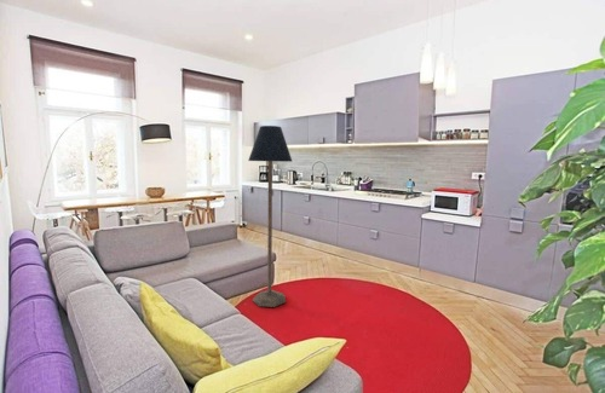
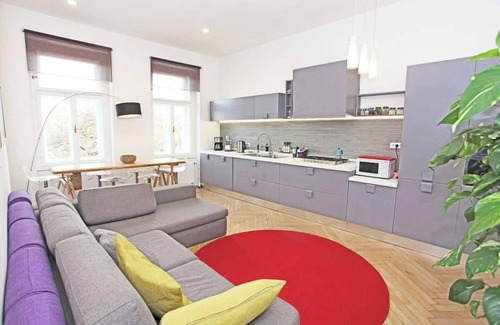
- floor lamp (270, 215)
